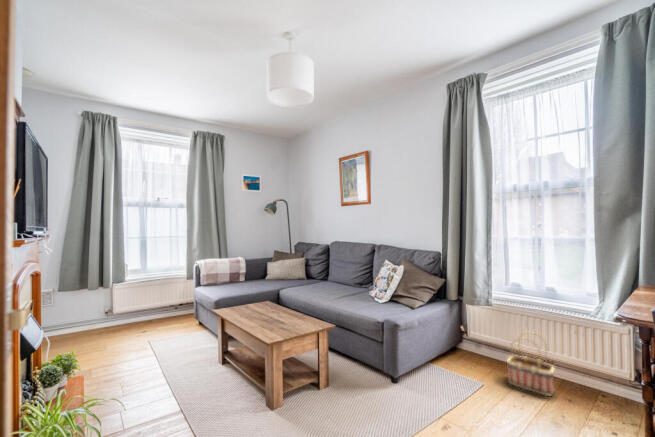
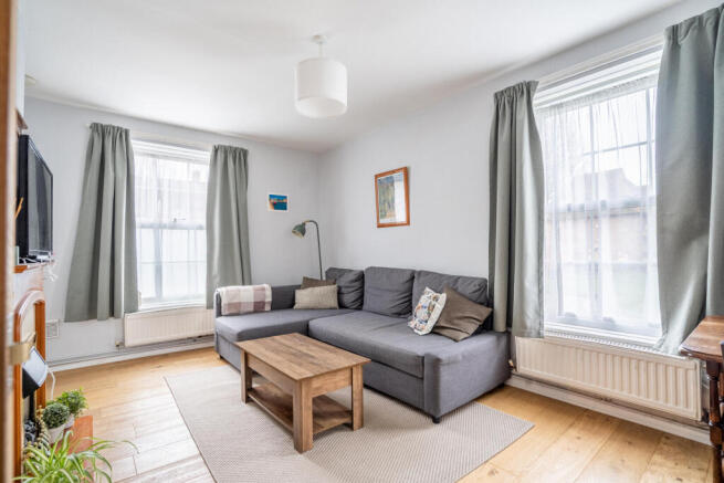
- basket (530, 360)
